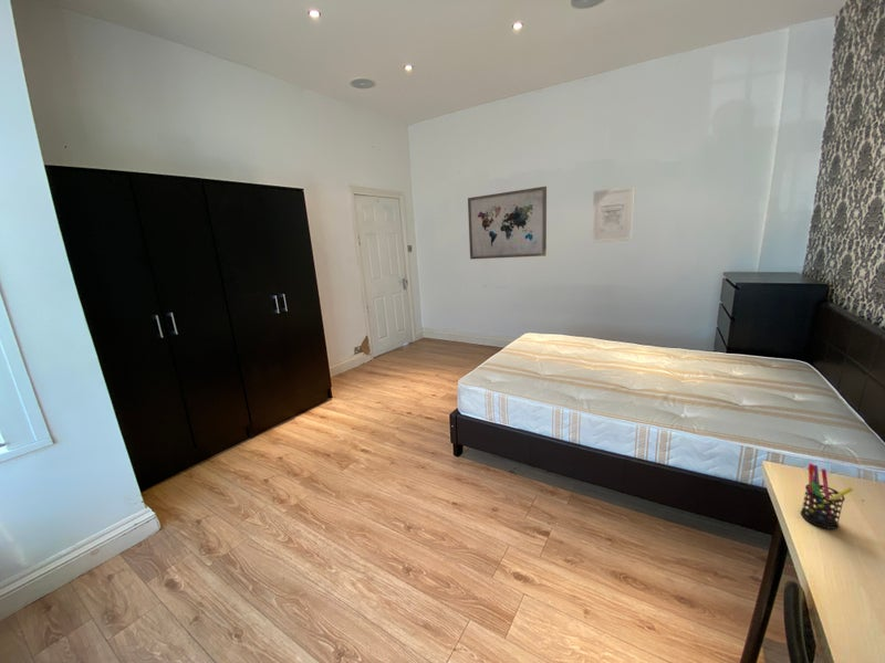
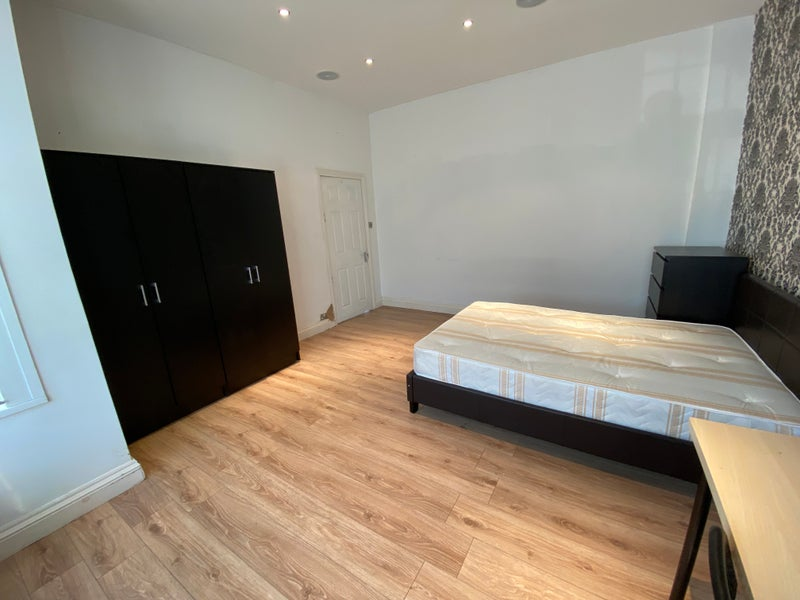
- wall art (504, 225)
- pen holder (820, 495)
- wall art (612, 215)
